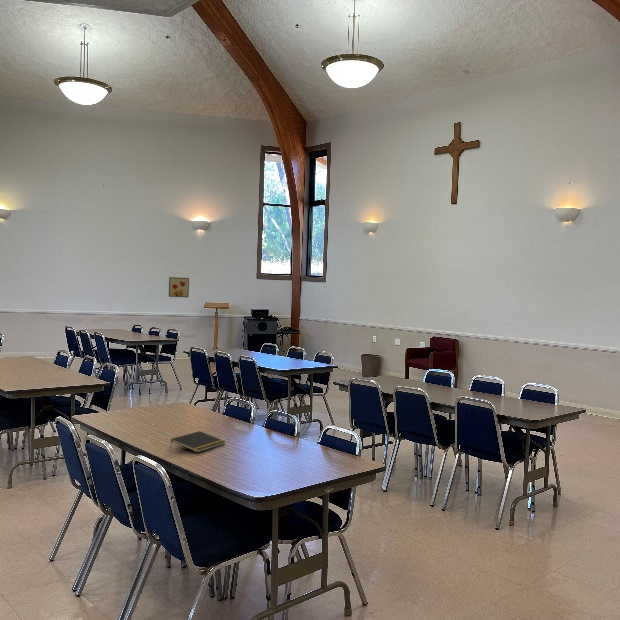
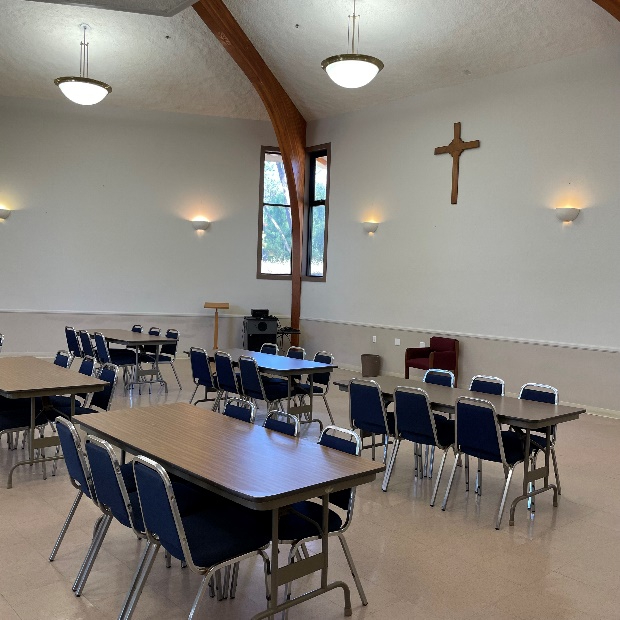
- wall art (178, 287)
- notepad (198, 441)
